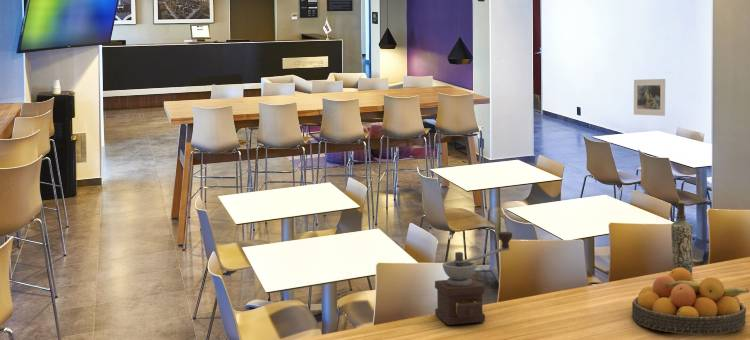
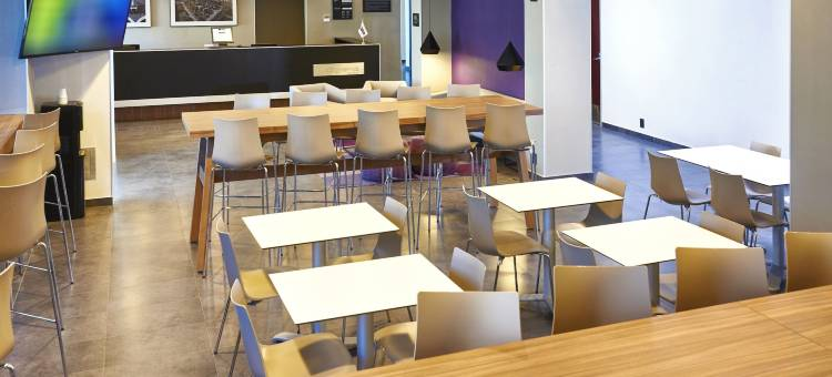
- fruit bowl (687, 297)
- bottle (682, 241)
- coffee grinder (476, 281)
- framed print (648, 97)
